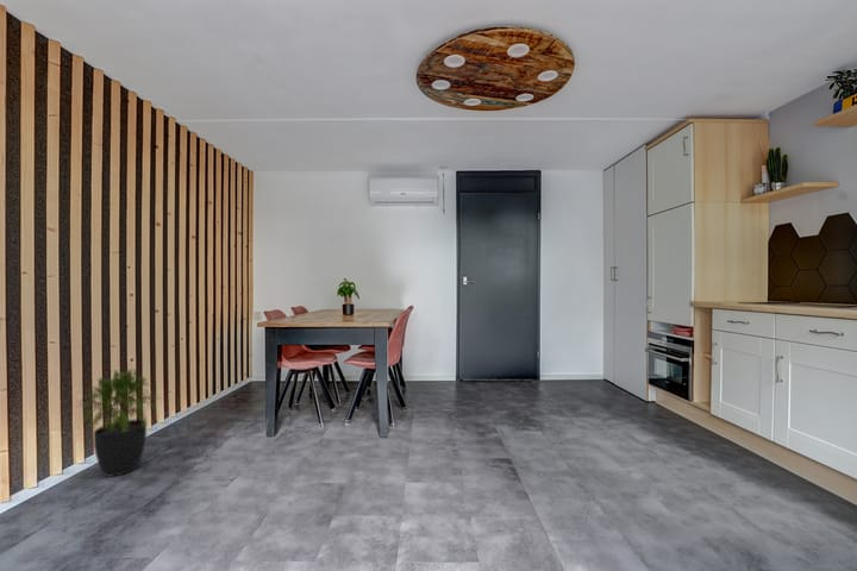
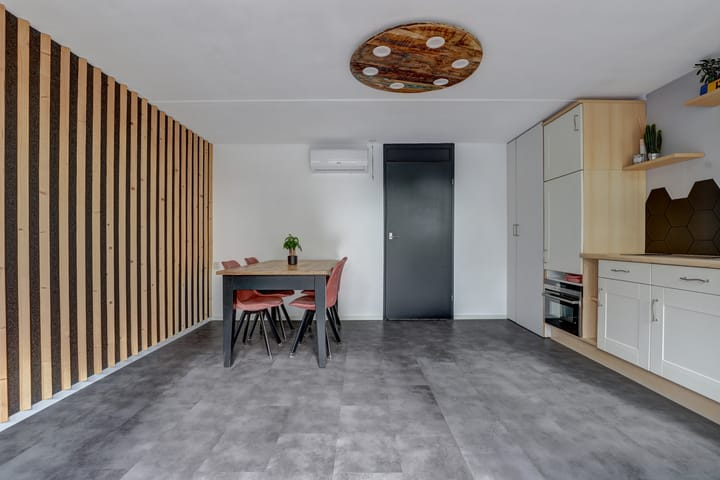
- potted plant (115, 420)
